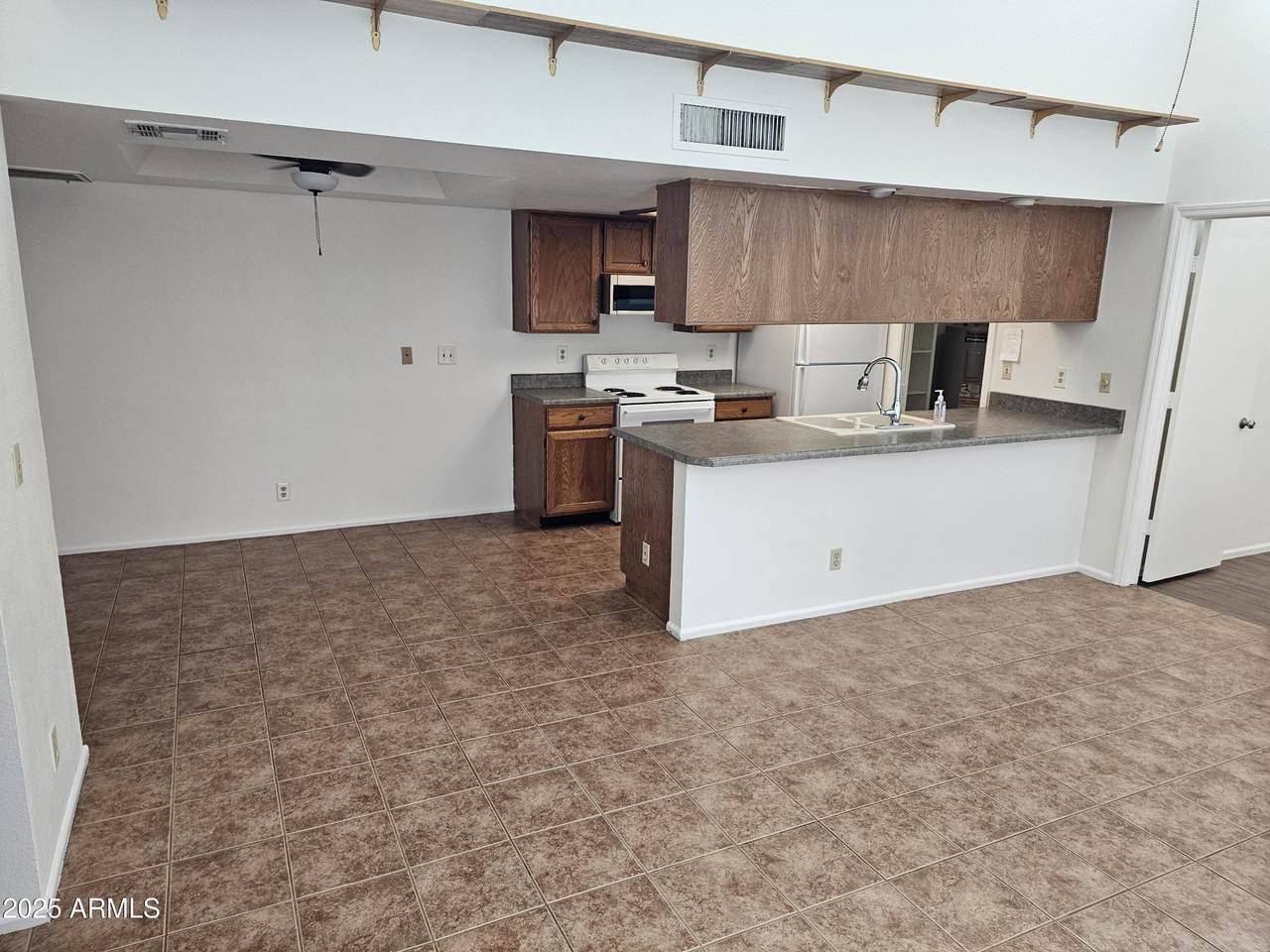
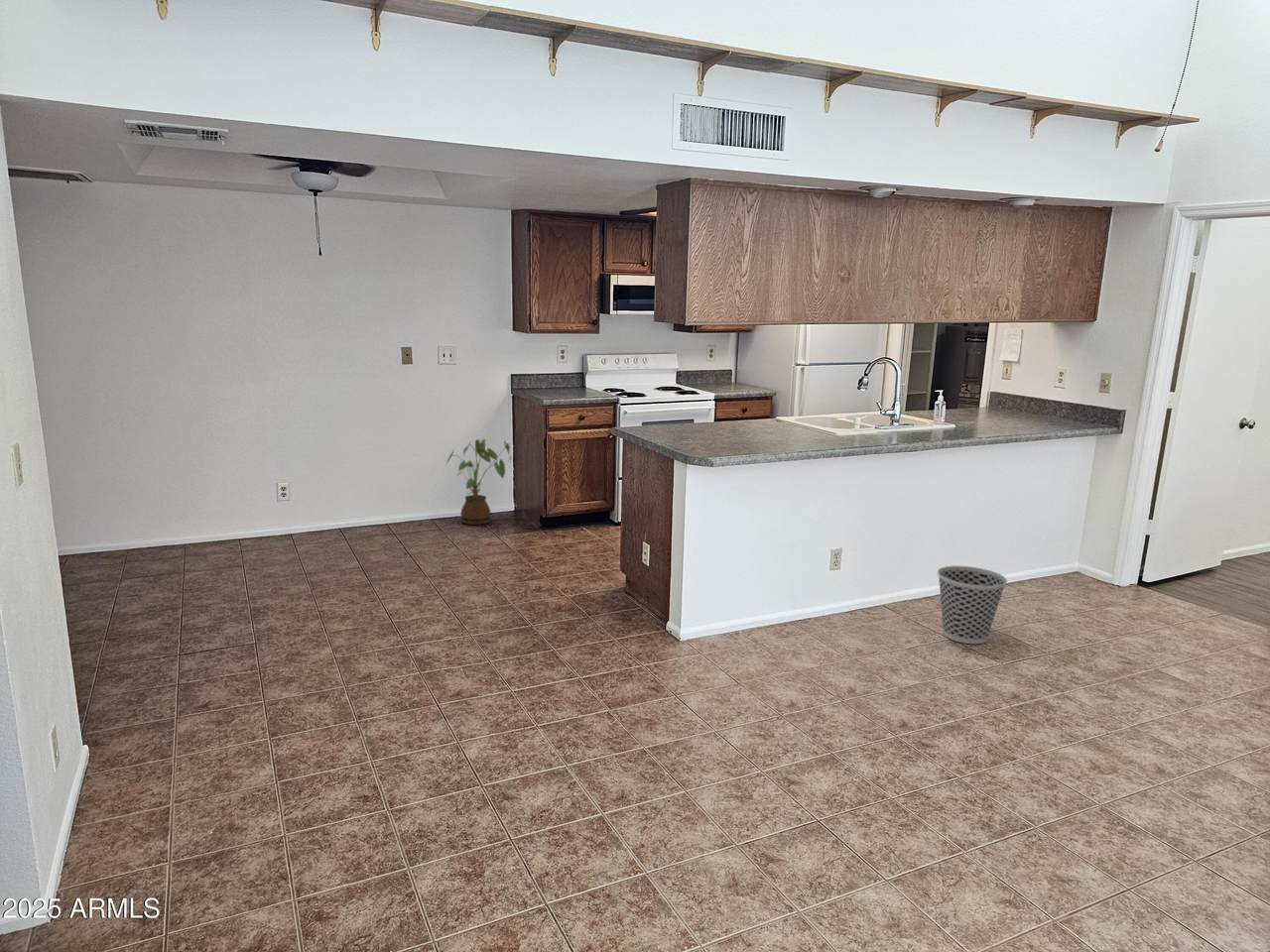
+ house plant (480, 482)
+ wastebasket (967, 605)
